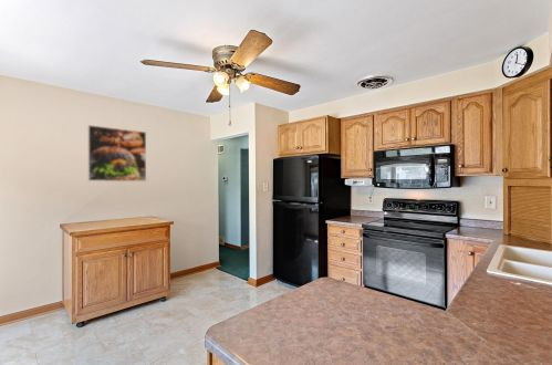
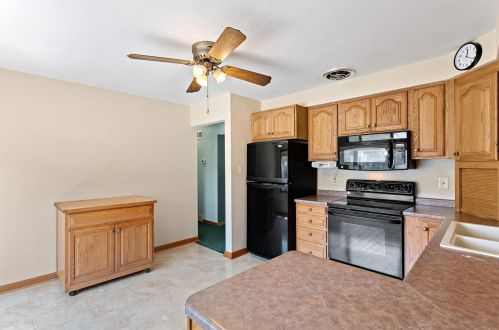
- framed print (118, 155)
